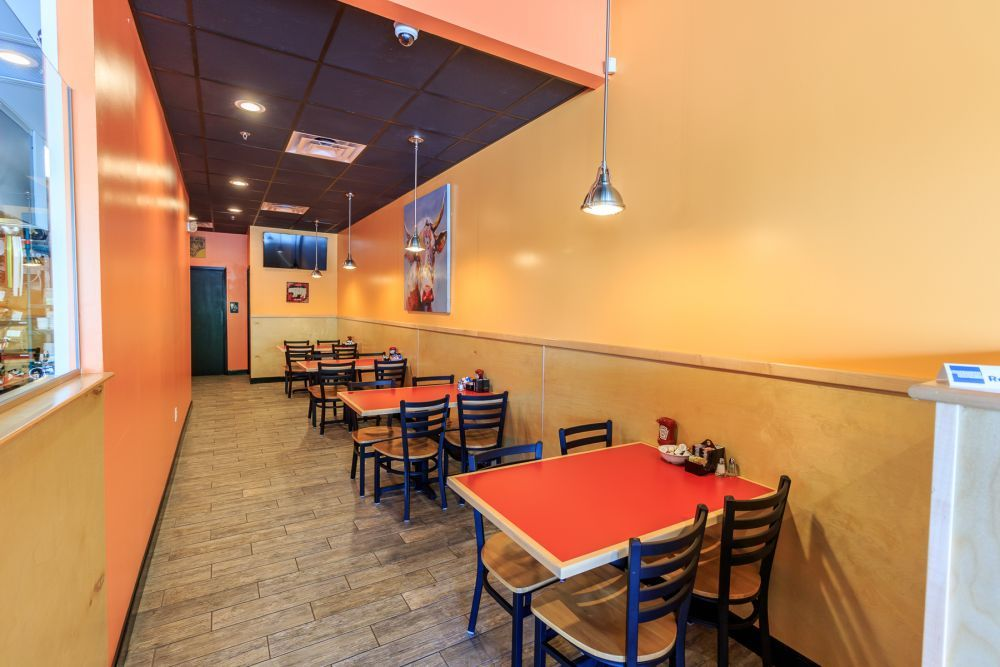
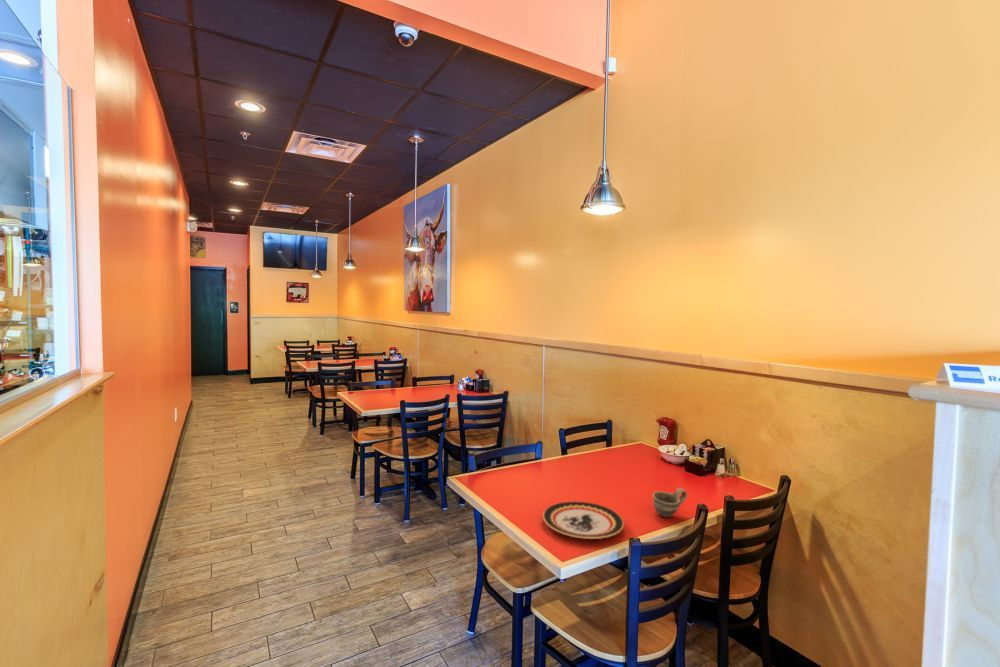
+ cup (669, 502)
+ plate (582, 521)
